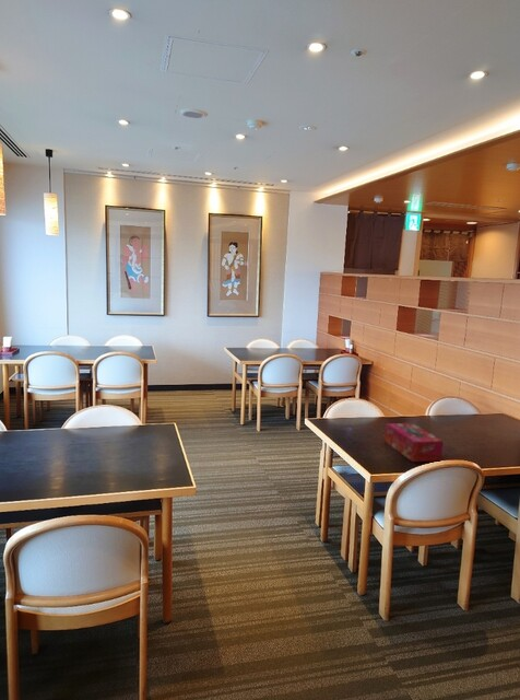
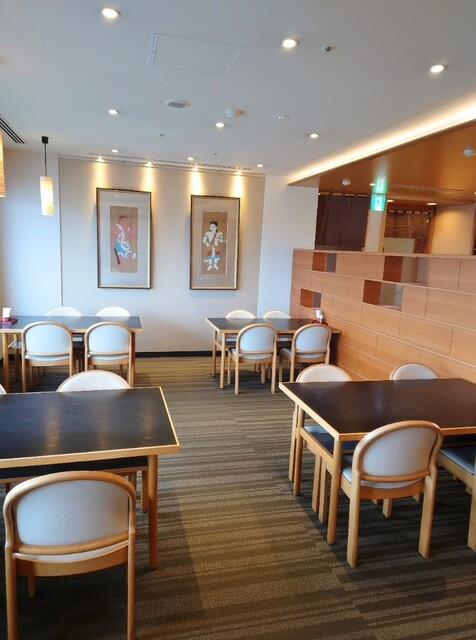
- tissue box (412, 441)
